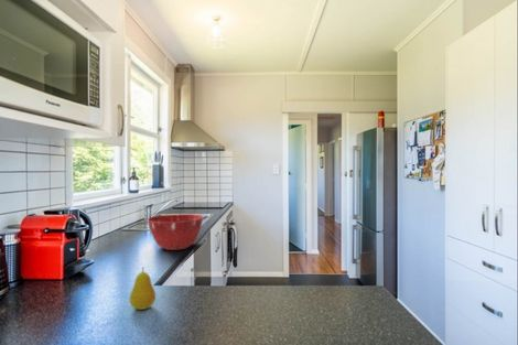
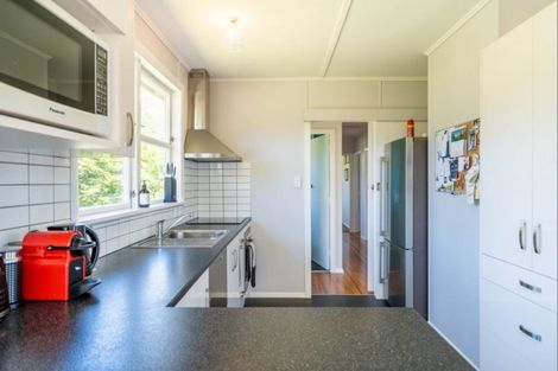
- mixing bowl (175, 231)
- fruit (142, 287)
